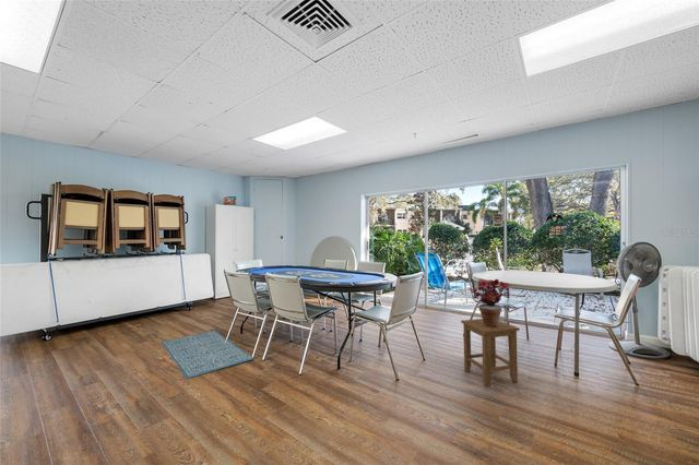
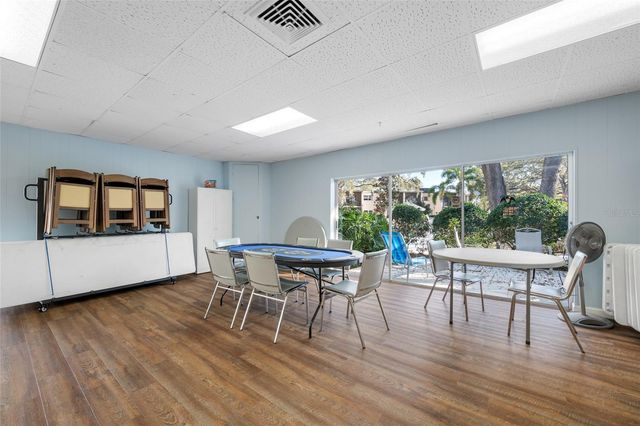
- stool (489, 349)
- rug (203, 349)
- potted plant (488, 300)
